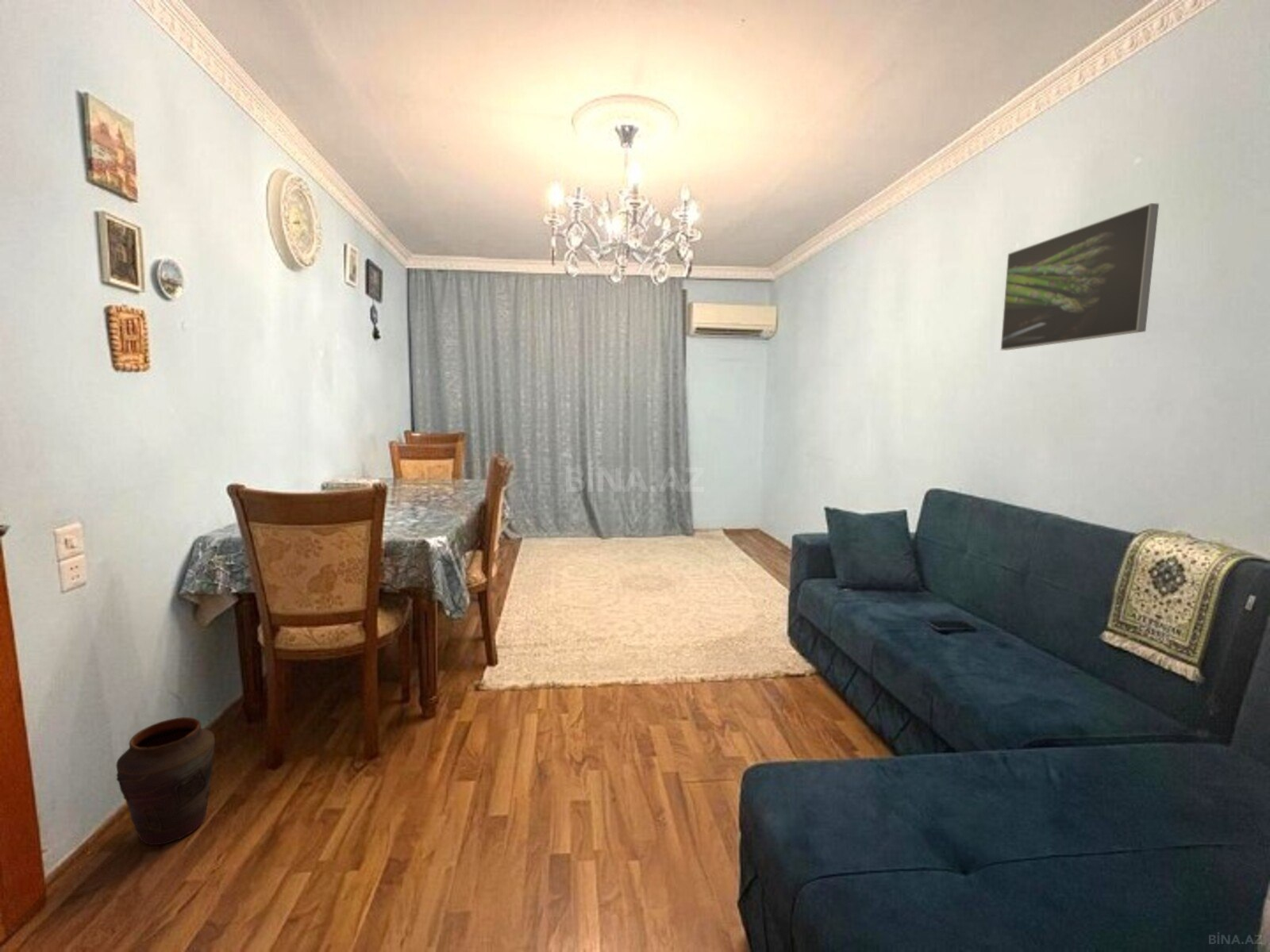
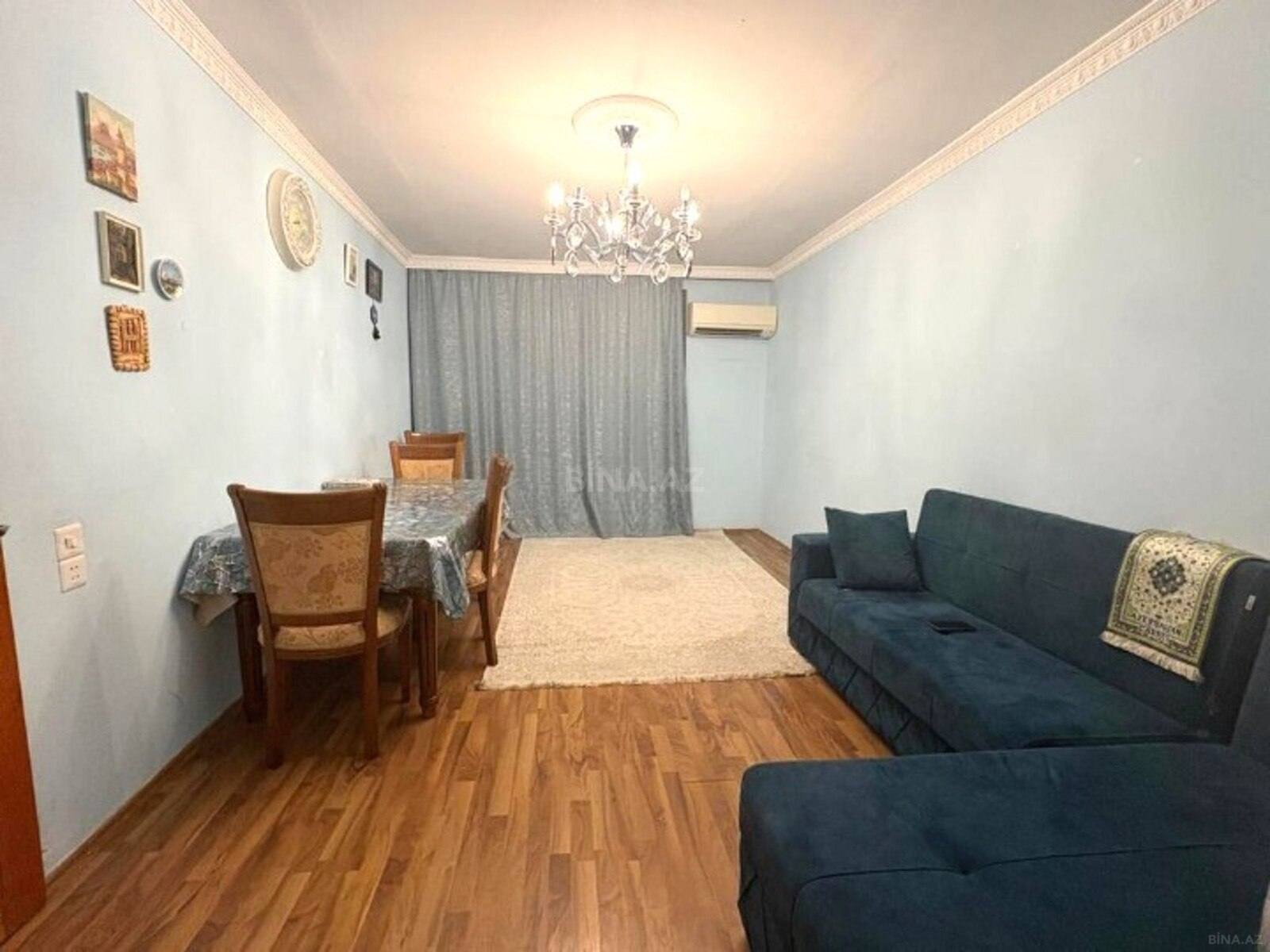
- vase (170, 780)
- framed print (1068, 287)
